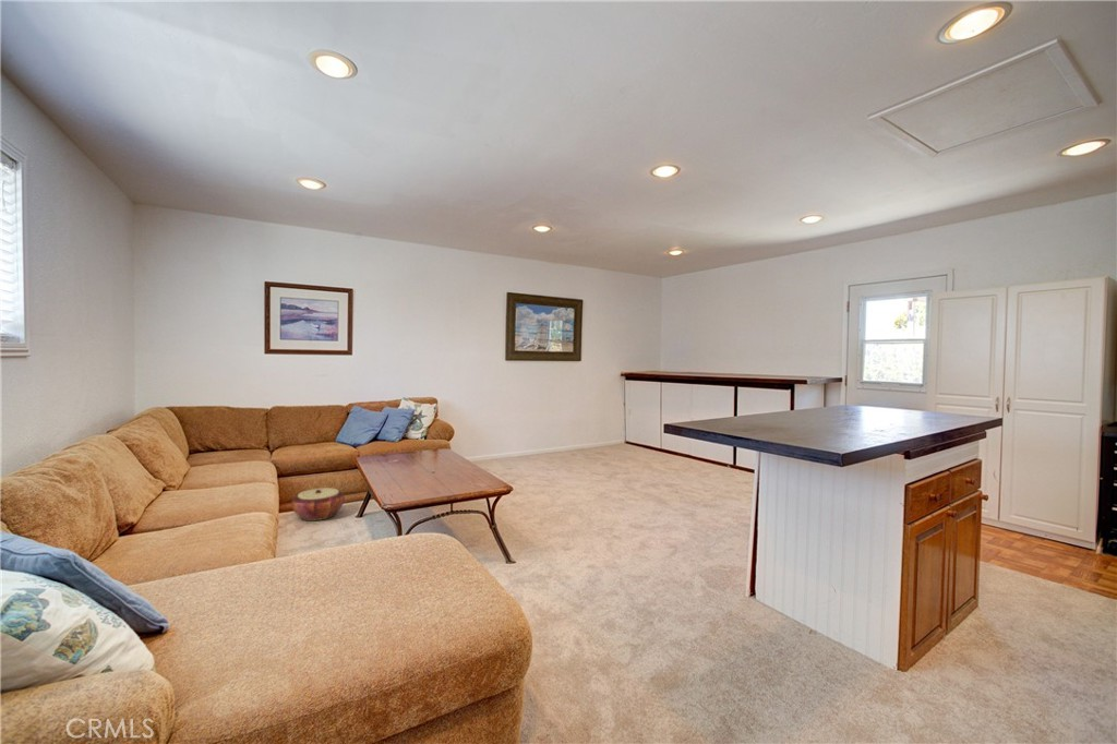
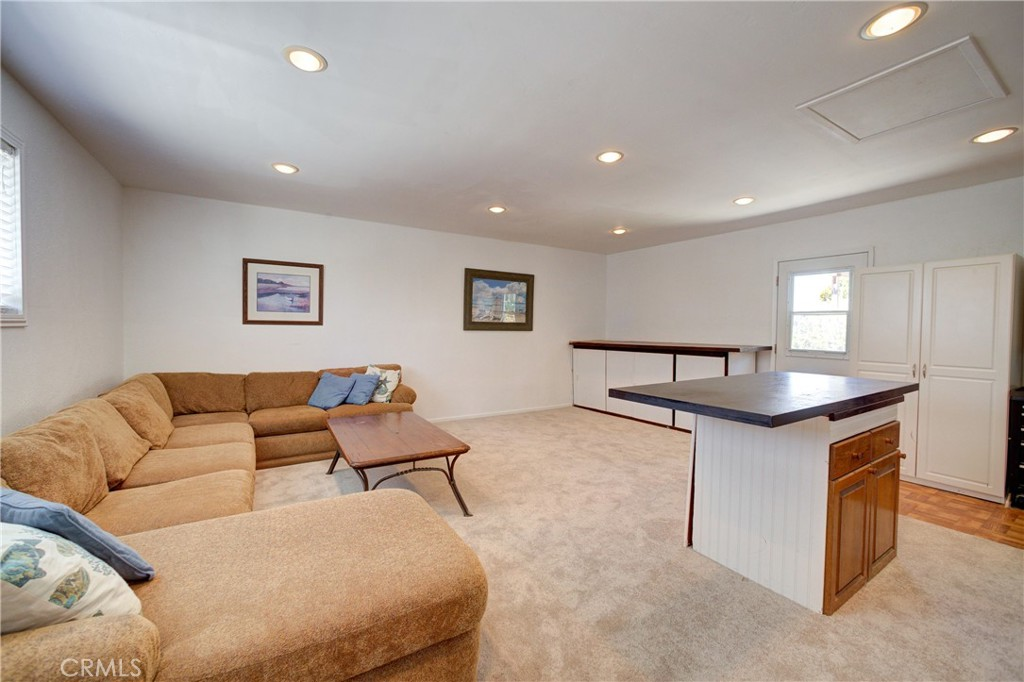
- woven basket (319, 502)
